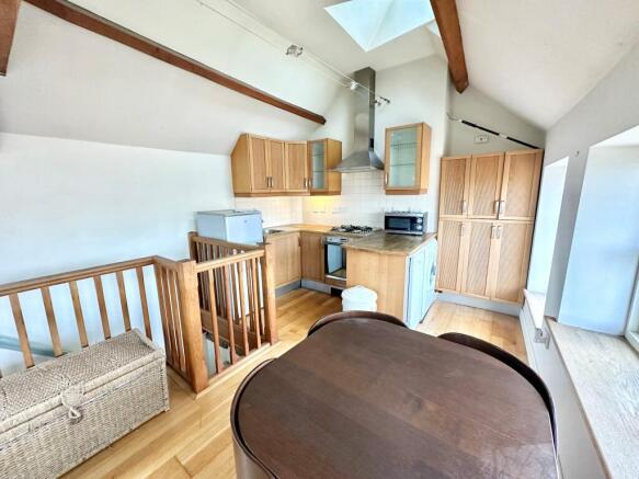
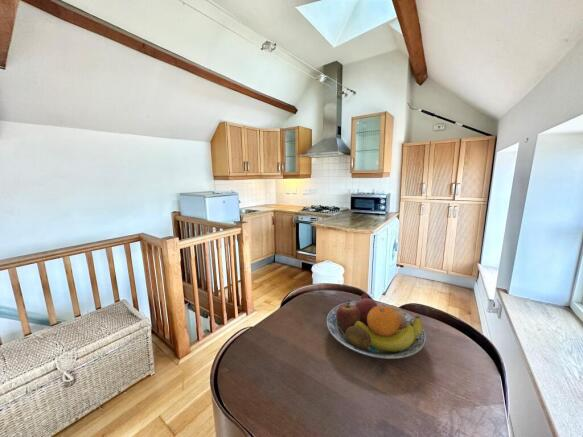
+ fruit bowl (373, 320)
